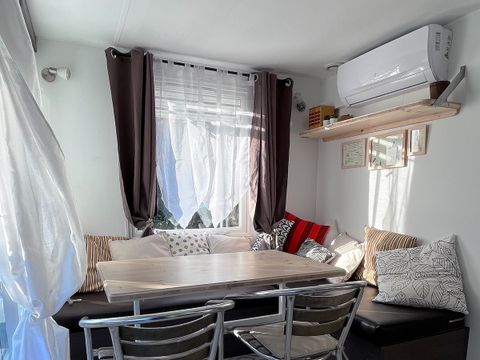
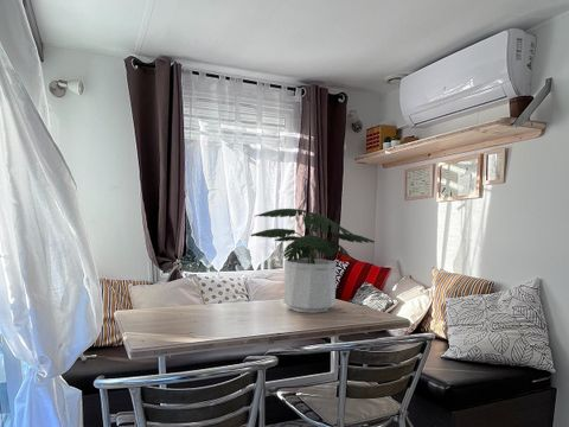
+ potted plant (314, 259)
